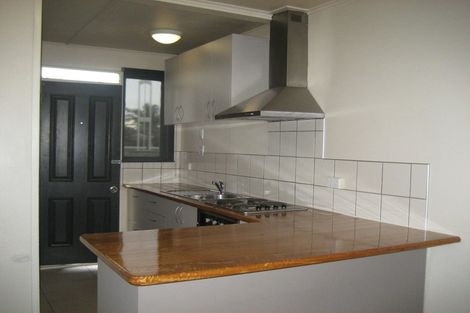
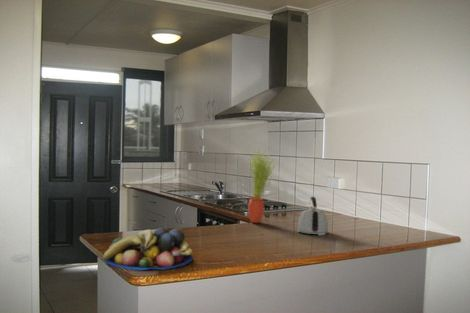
+ potted plant (261, 186)
+ fruit bowl (149, 243)
+ kettle (313, 214)
